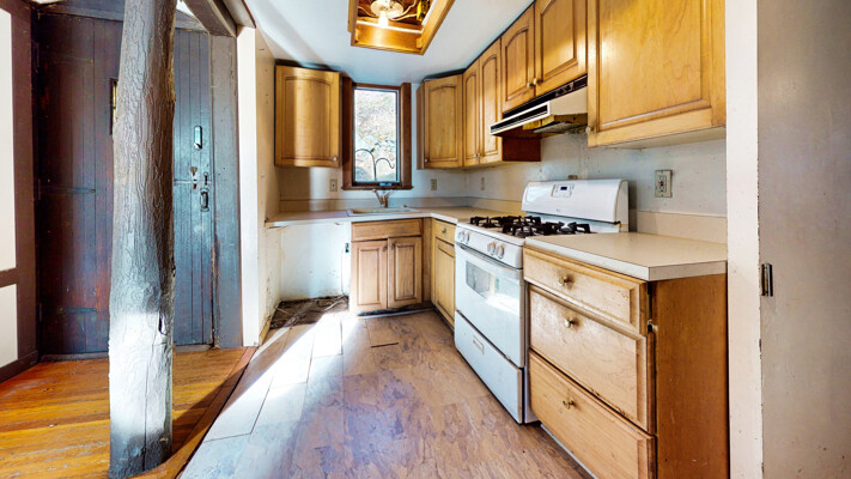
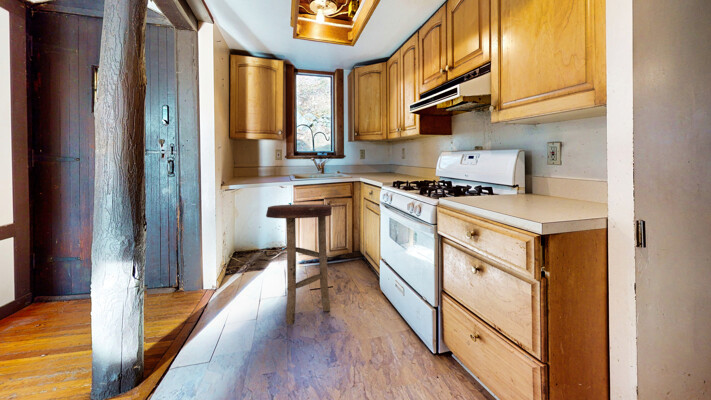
+ stool (295, 259)
